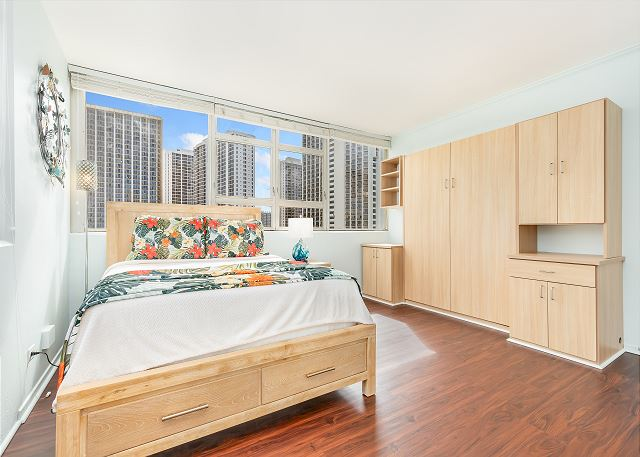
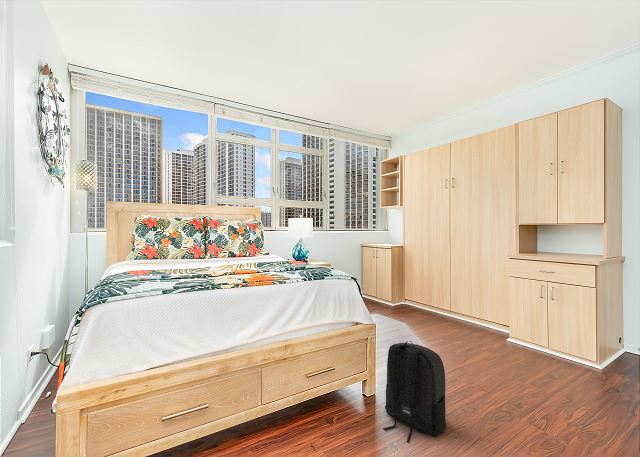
+ backpack (411, 381)
